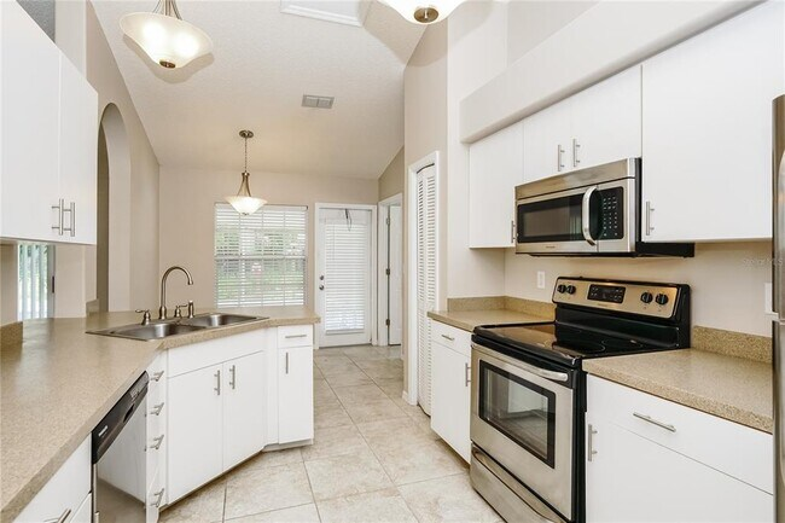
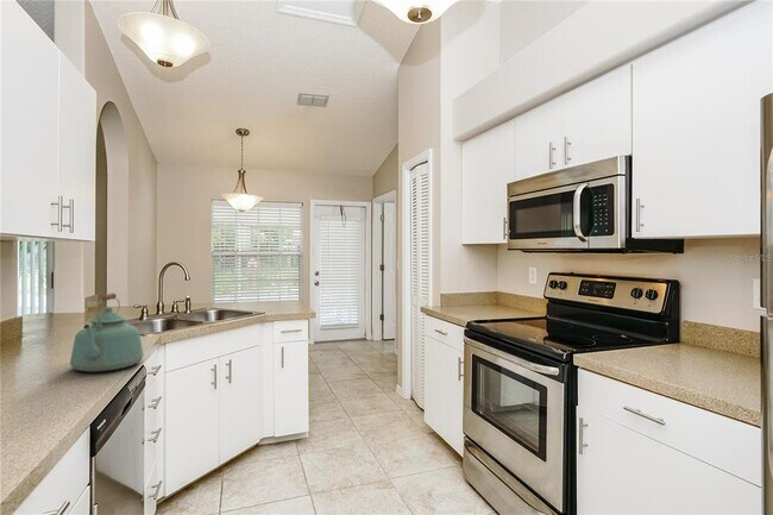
+ kettle (105, 331)
